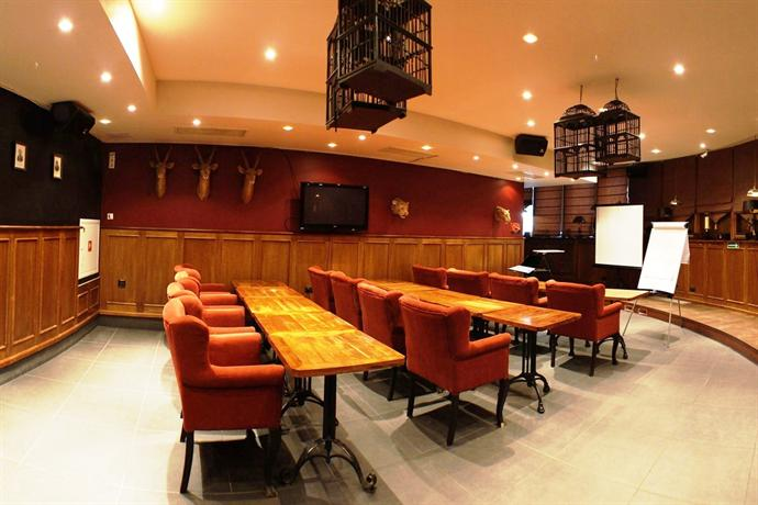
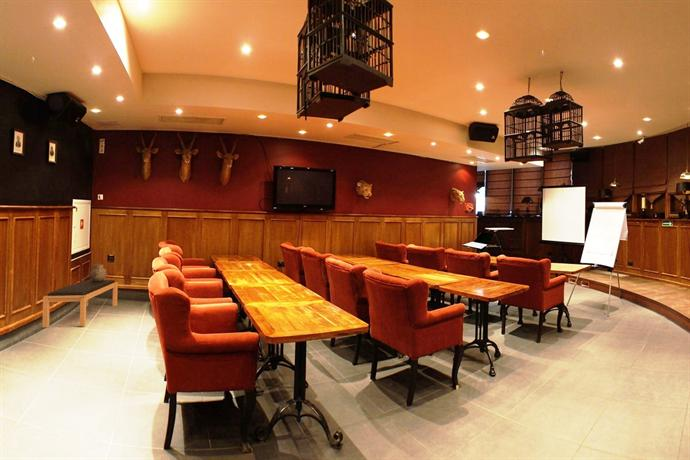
+ ceramic pot (98, 272)
+ bench (84, 300)
